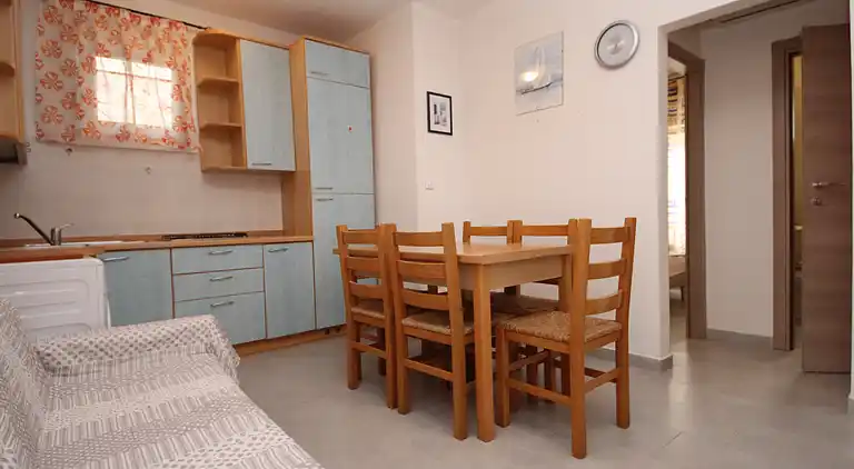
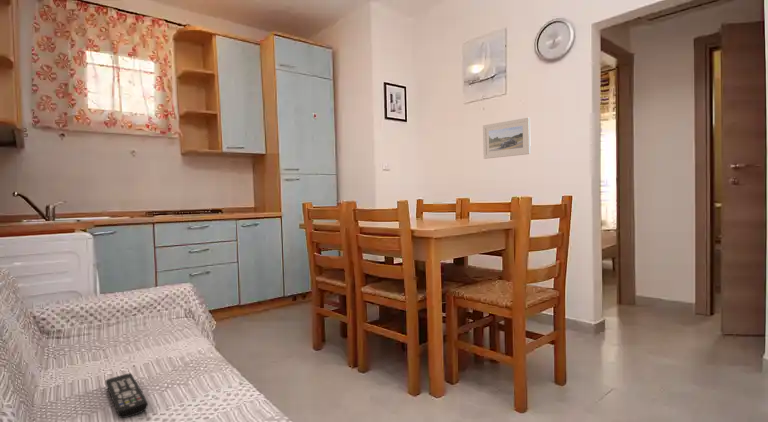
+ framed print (505, 139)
+ remote control (125, 393)
